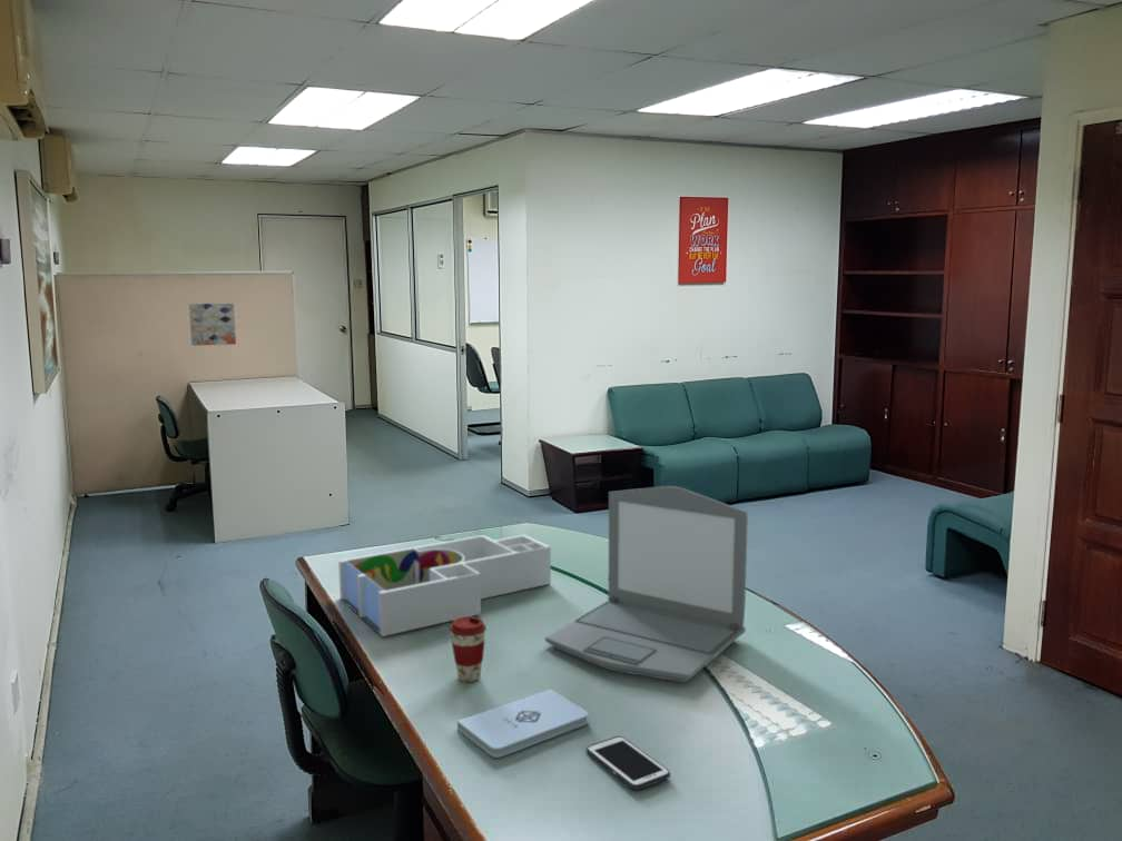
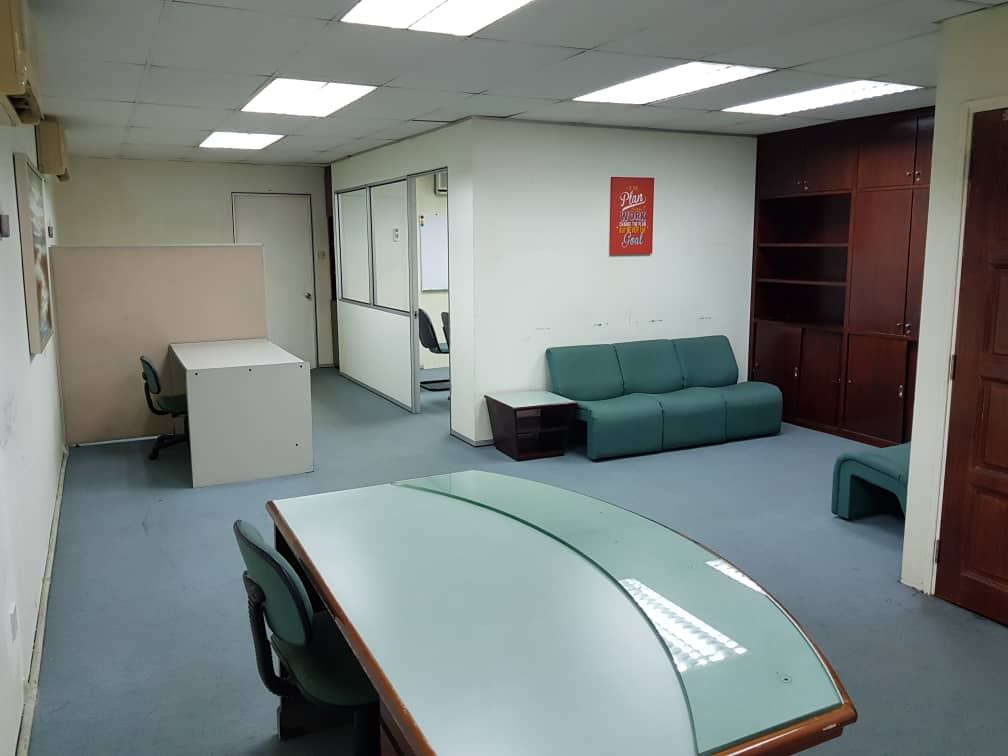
- coffee cup (468, 649)
- cell phone (627, 761)
- laptop (643, 573)
- notepad (524, 721)
- wall art (213, 324)
- desk organizer (455, 576)
